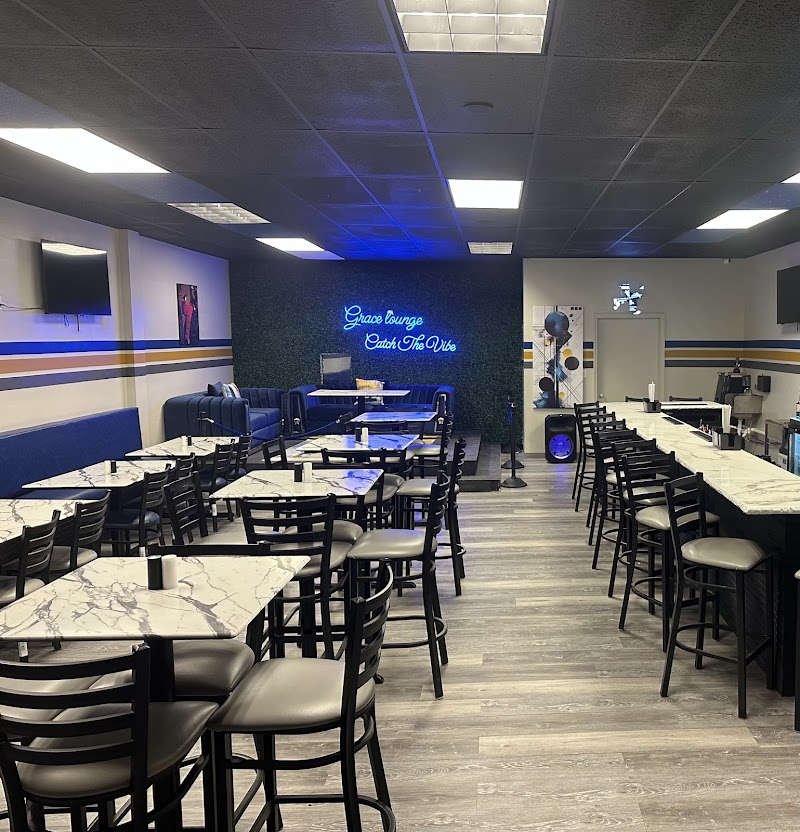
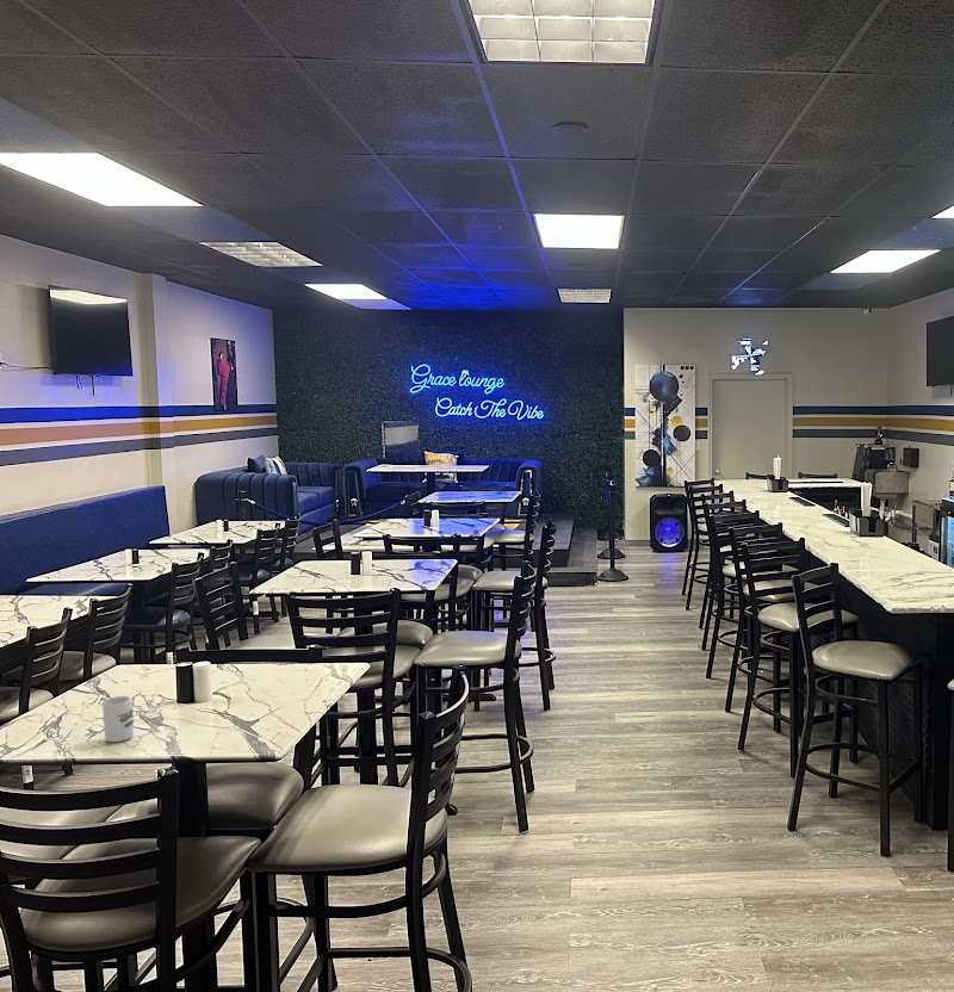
+ cup (118, 719)
